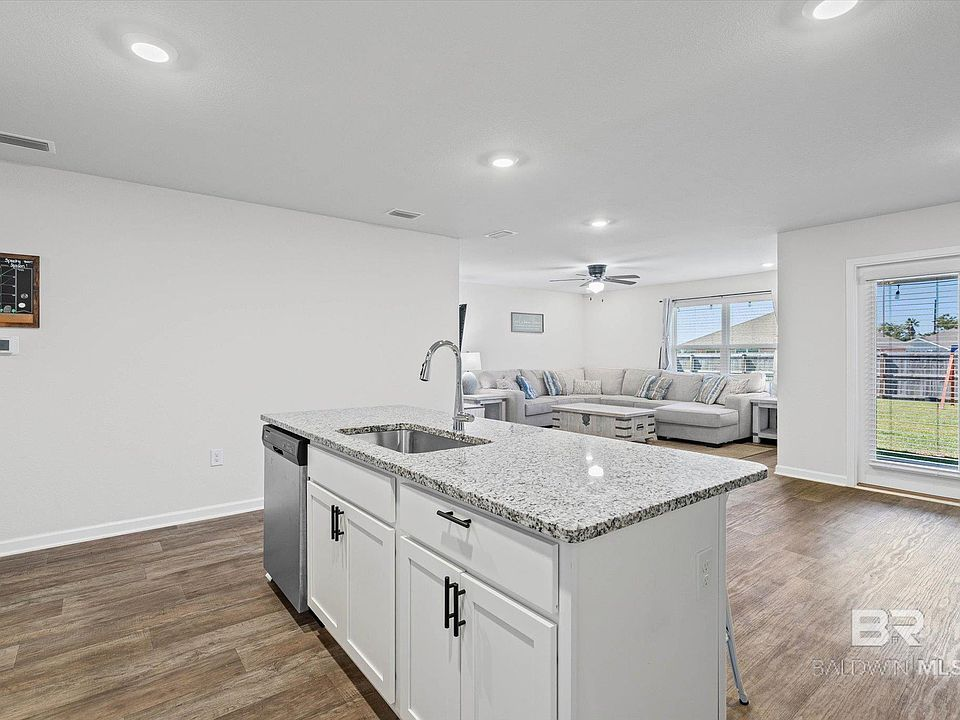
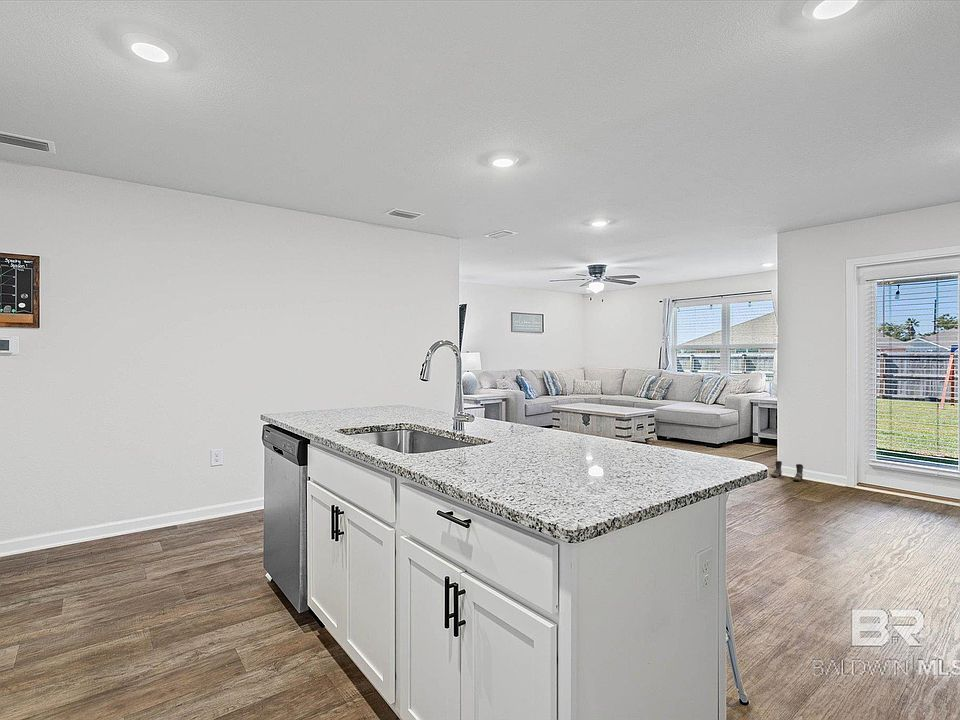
+ boots (781, 471)
